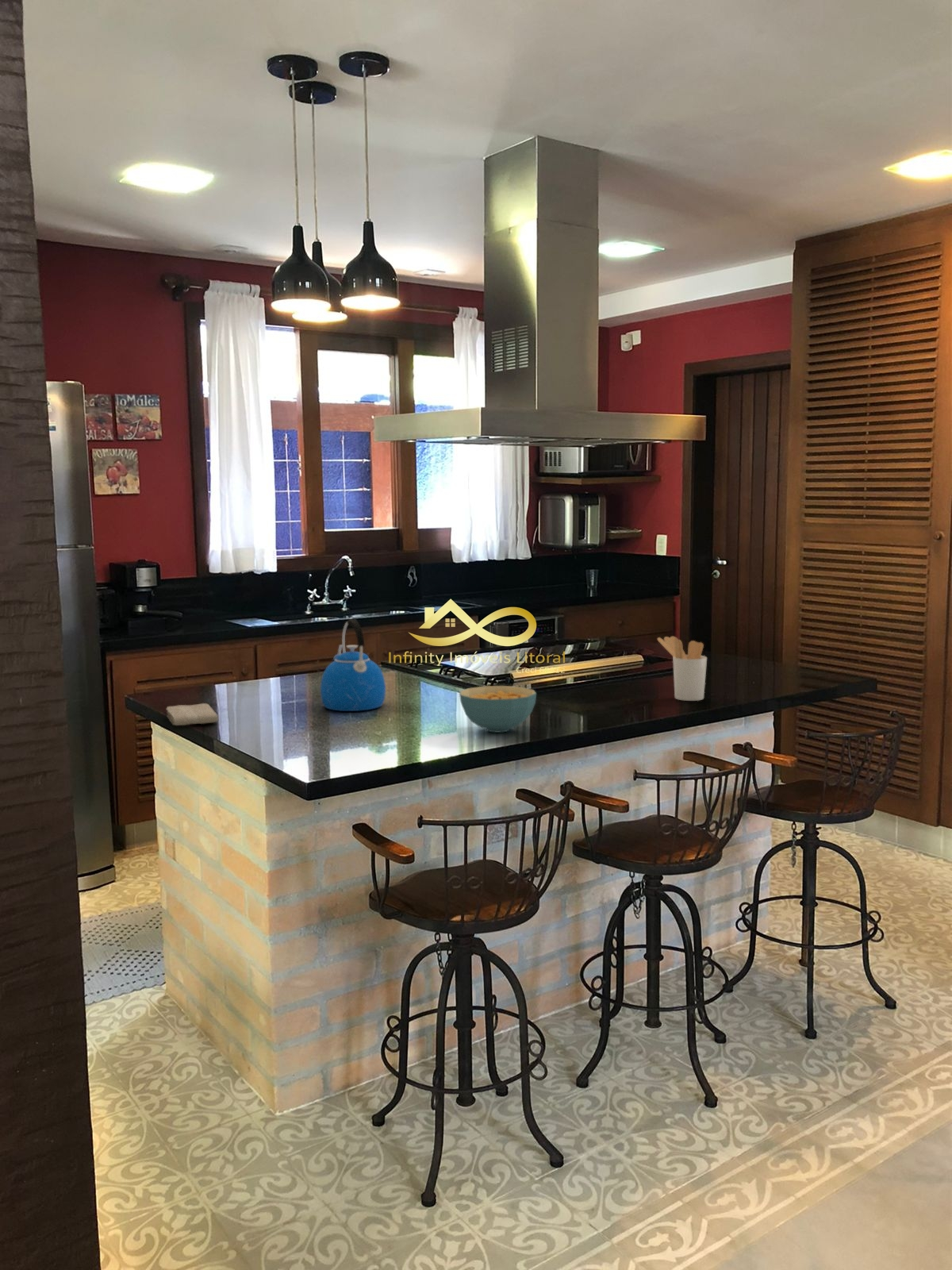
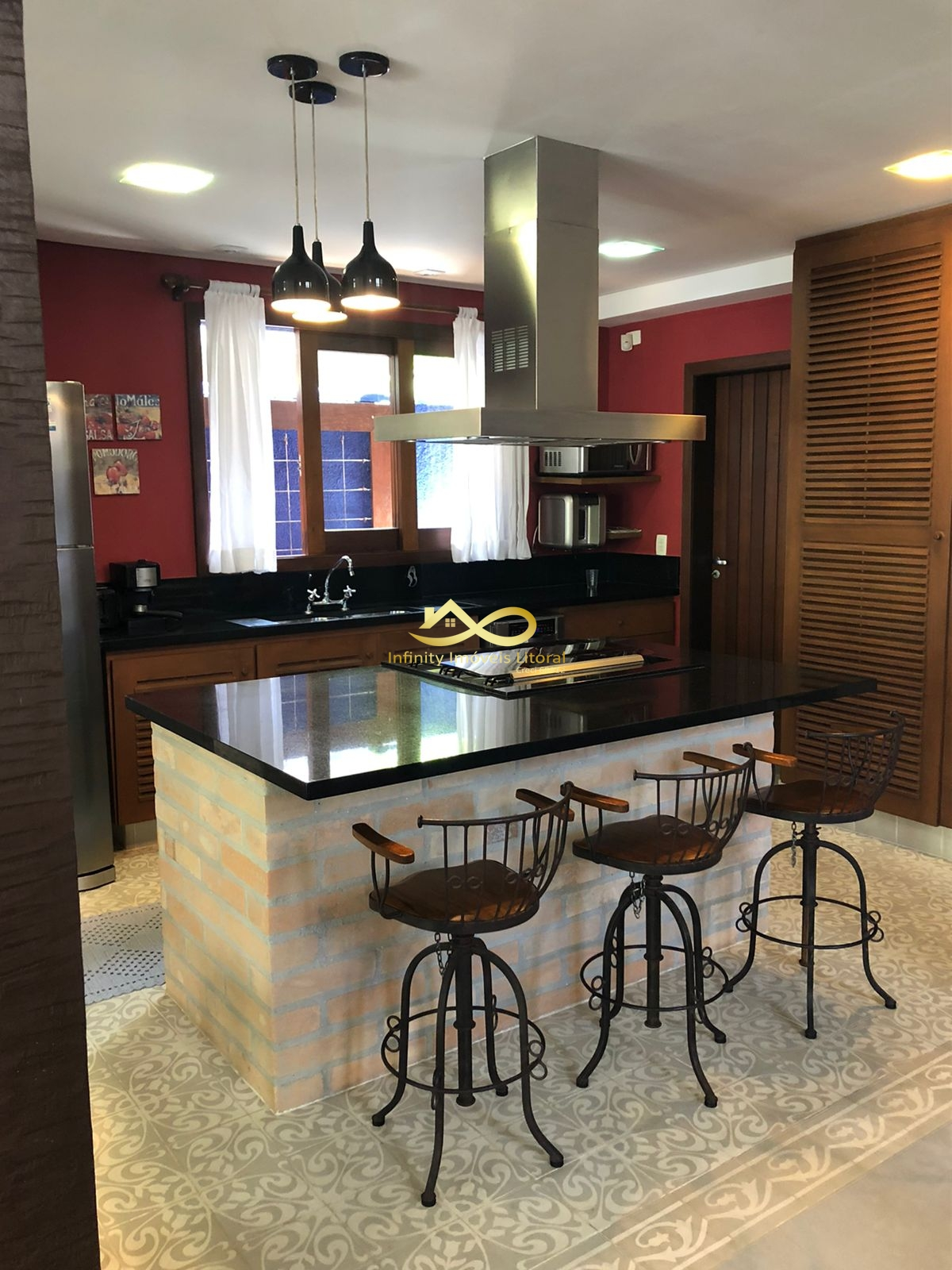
- utensil holder (682, 666)
- washcloth (191, 714)
- kettle (350, 661)
- cereal bowl (497, 710)
